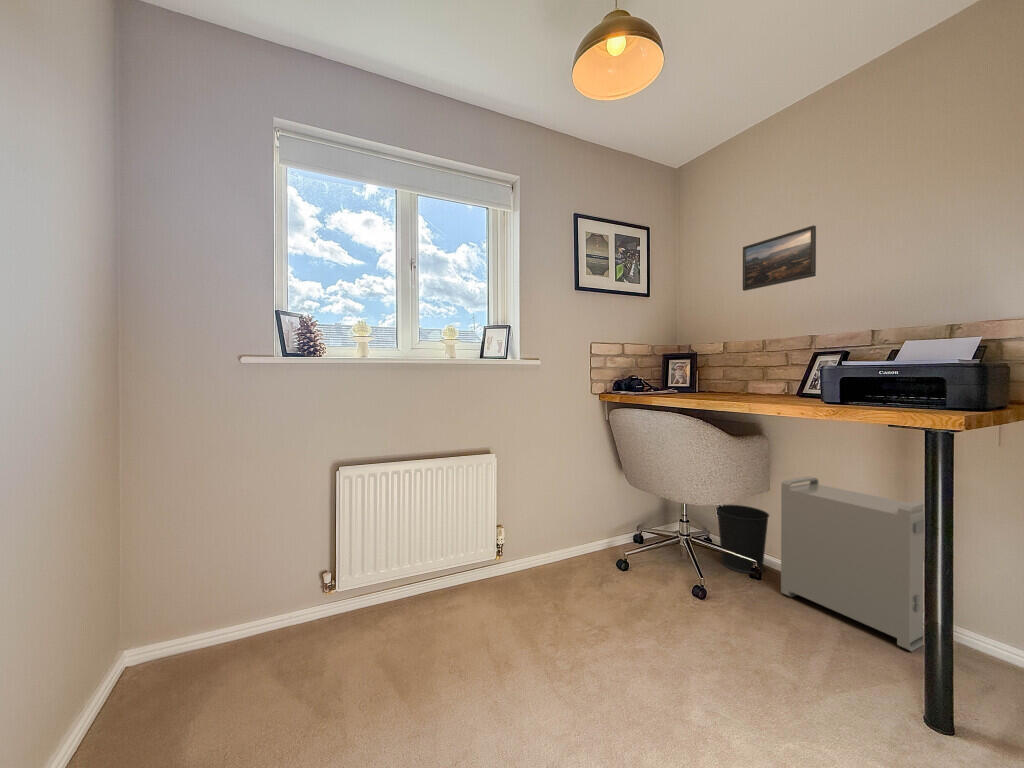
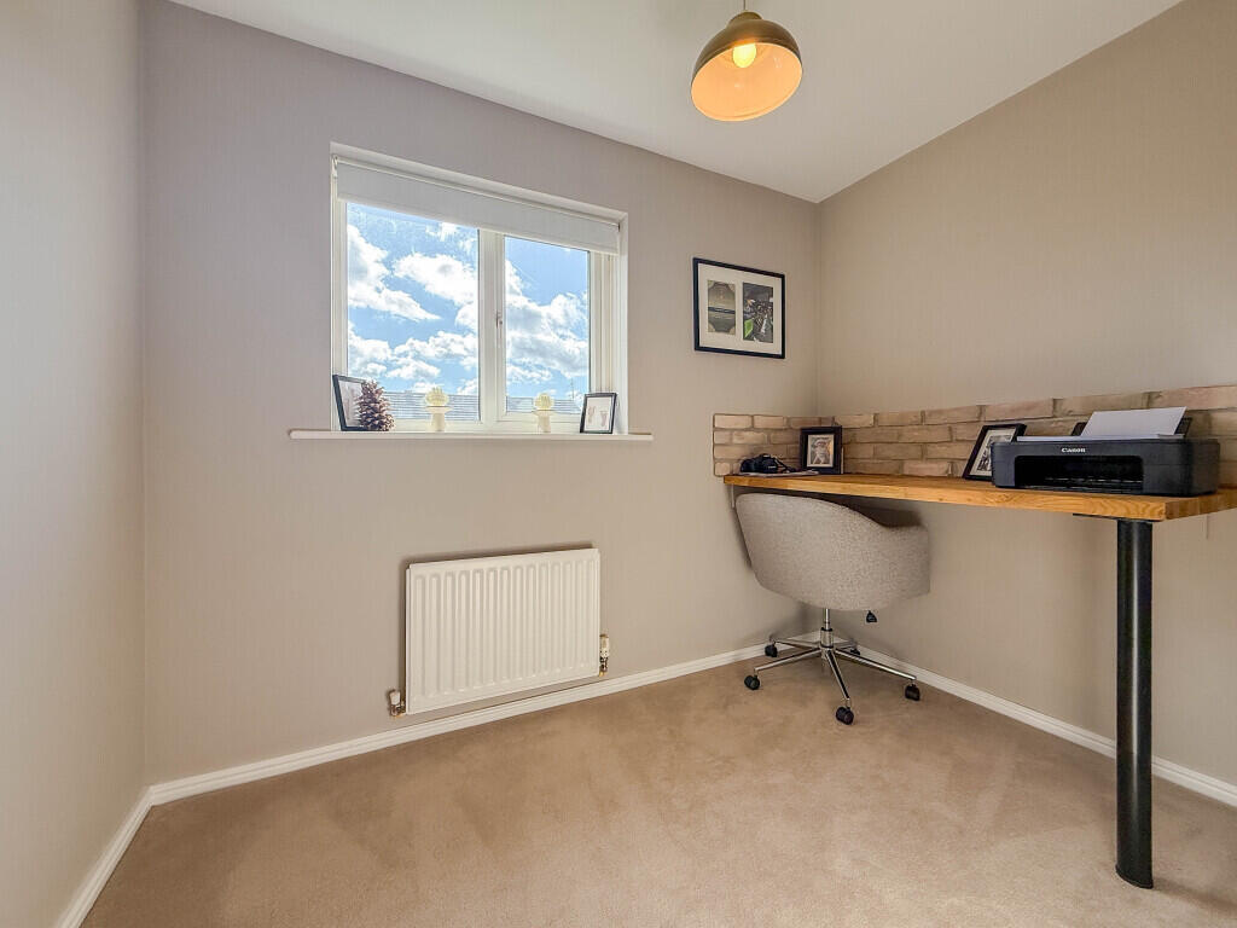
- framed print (776, 260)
- storage bin (853, 551)
- wastebasket (741, 538)
